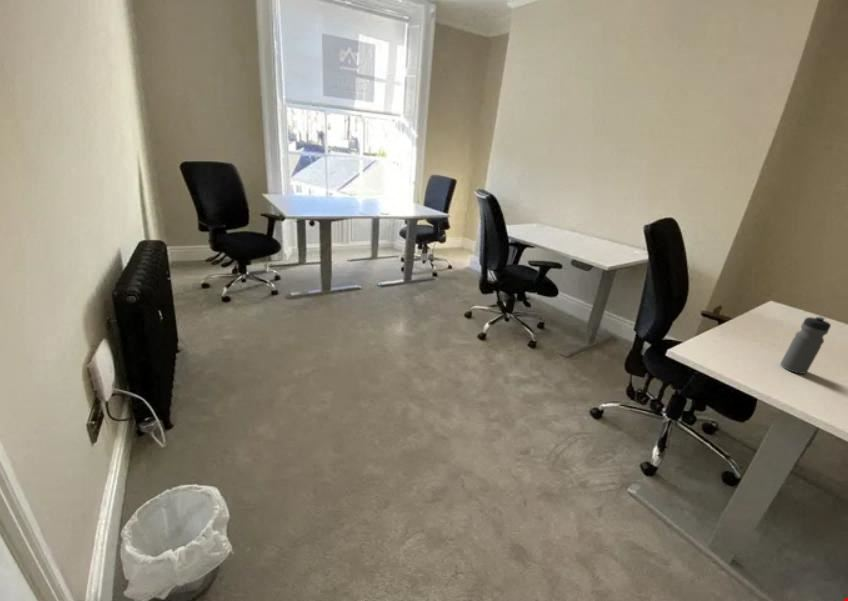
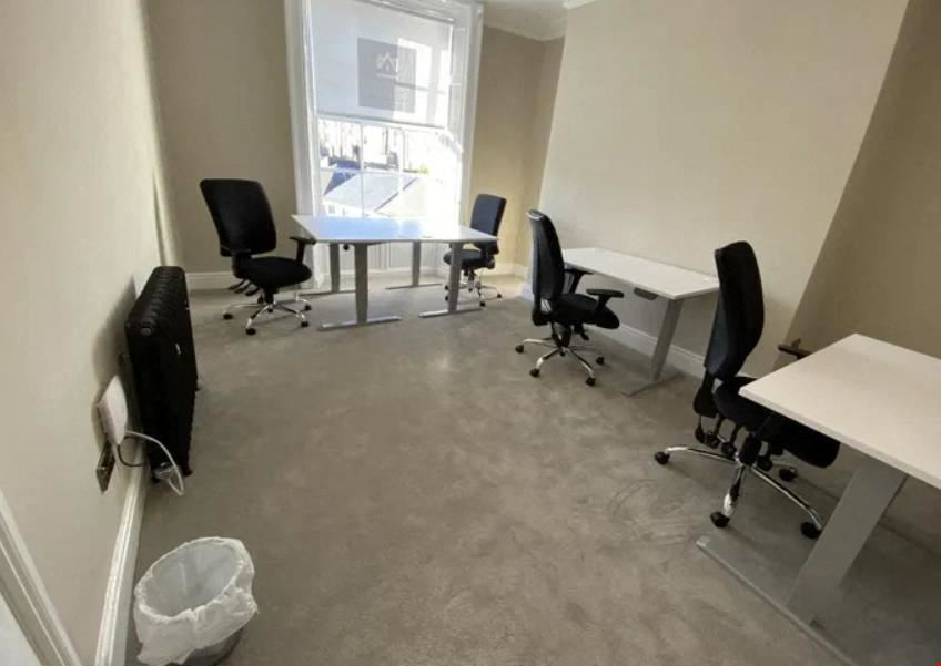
- water bottle (806, 343)
